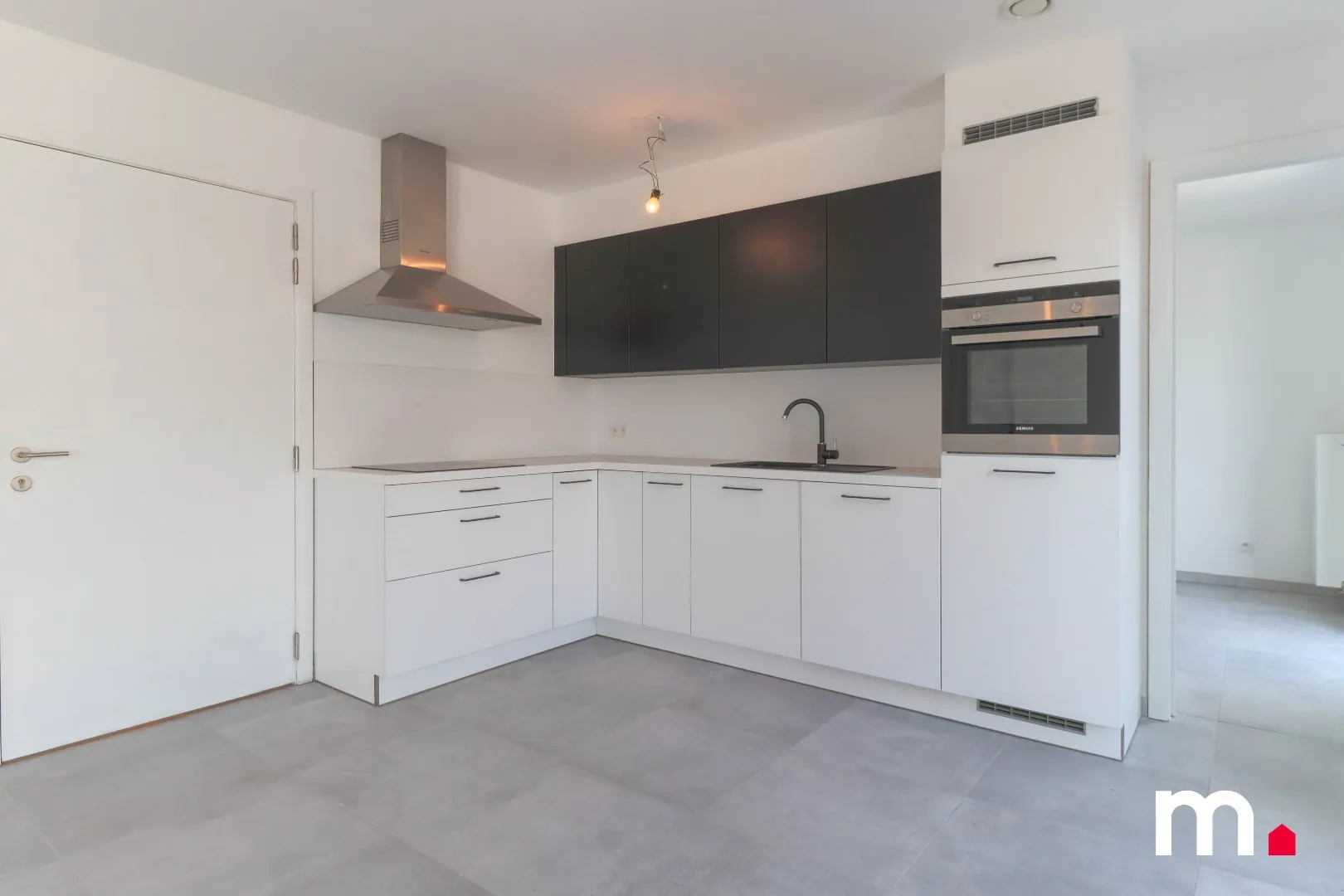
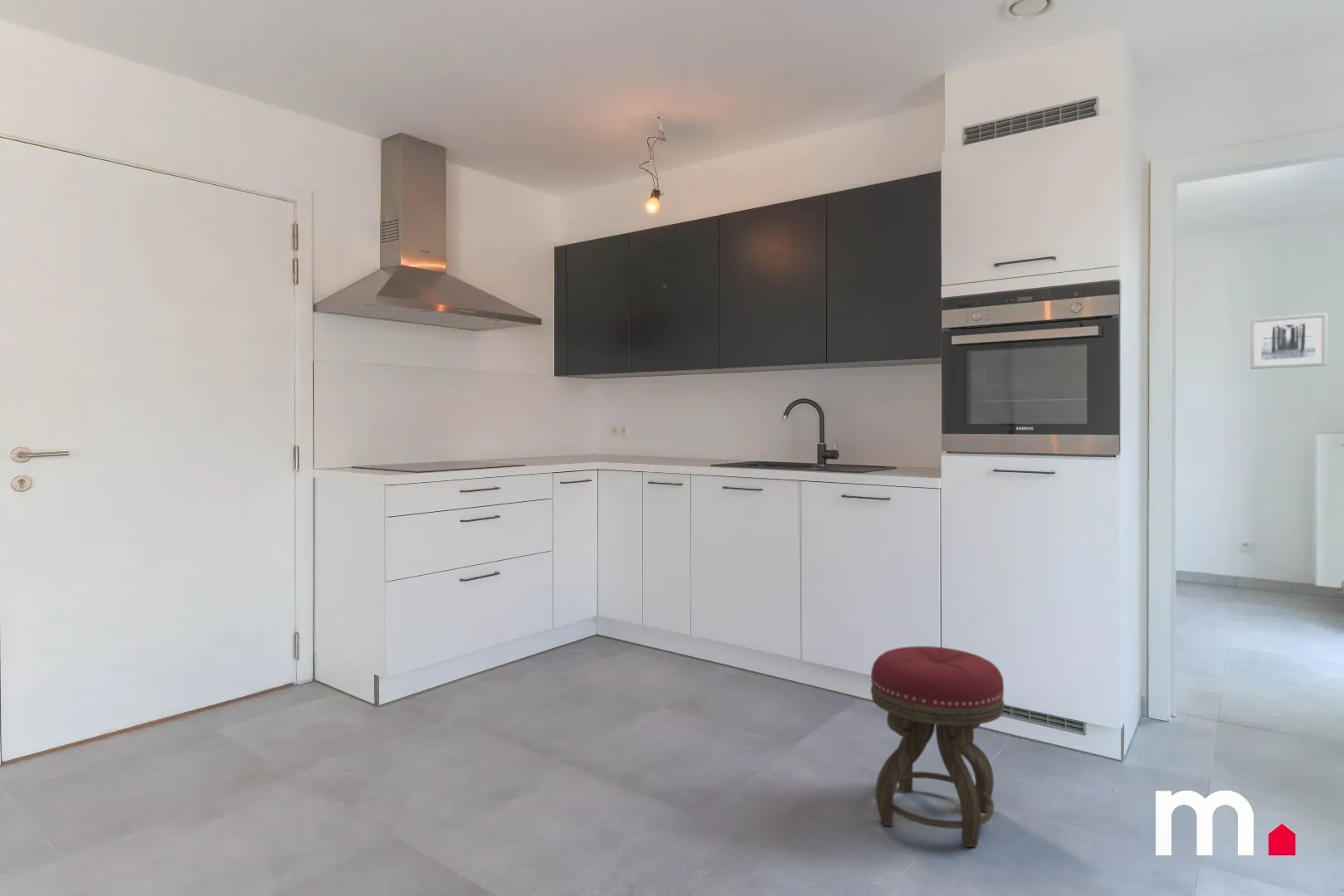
+ wall art (1288, 341)
+ stool (936, 735)
